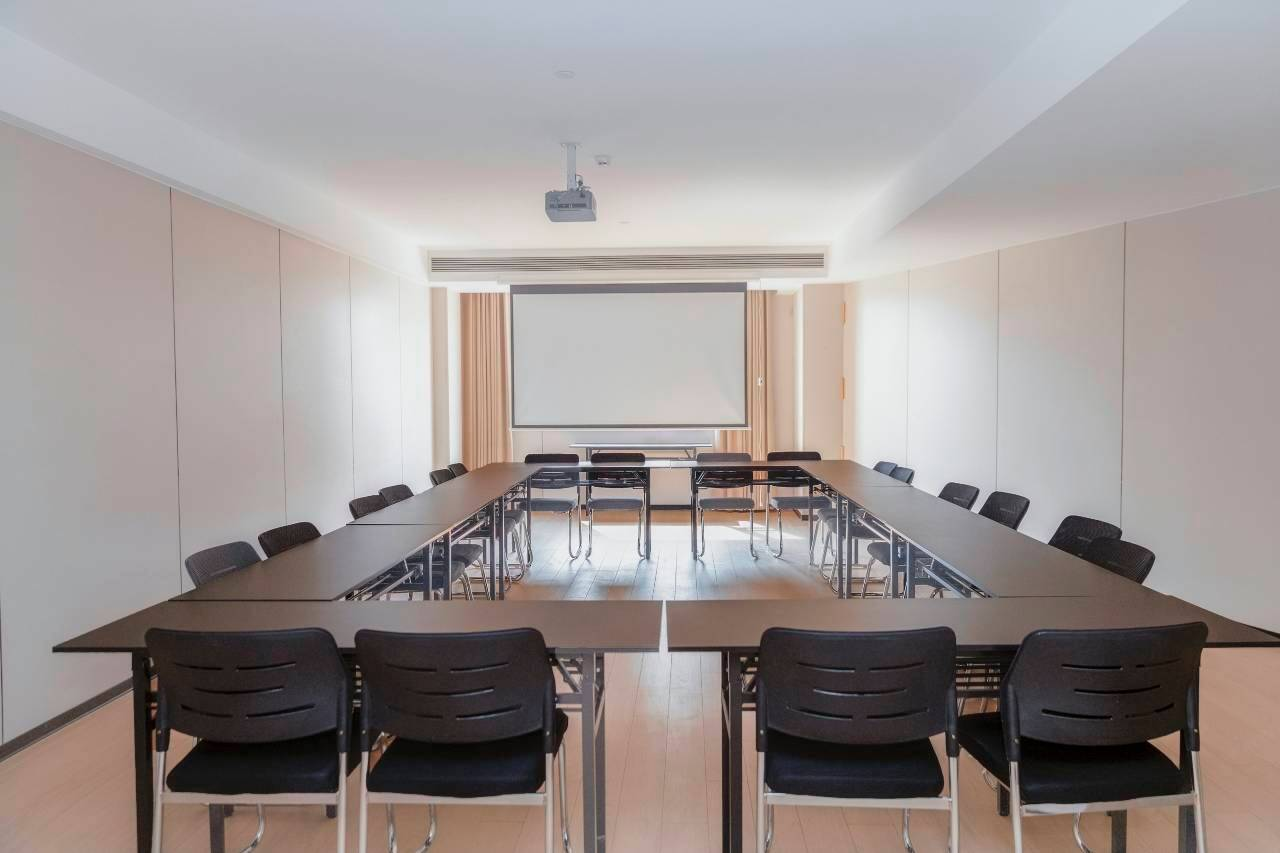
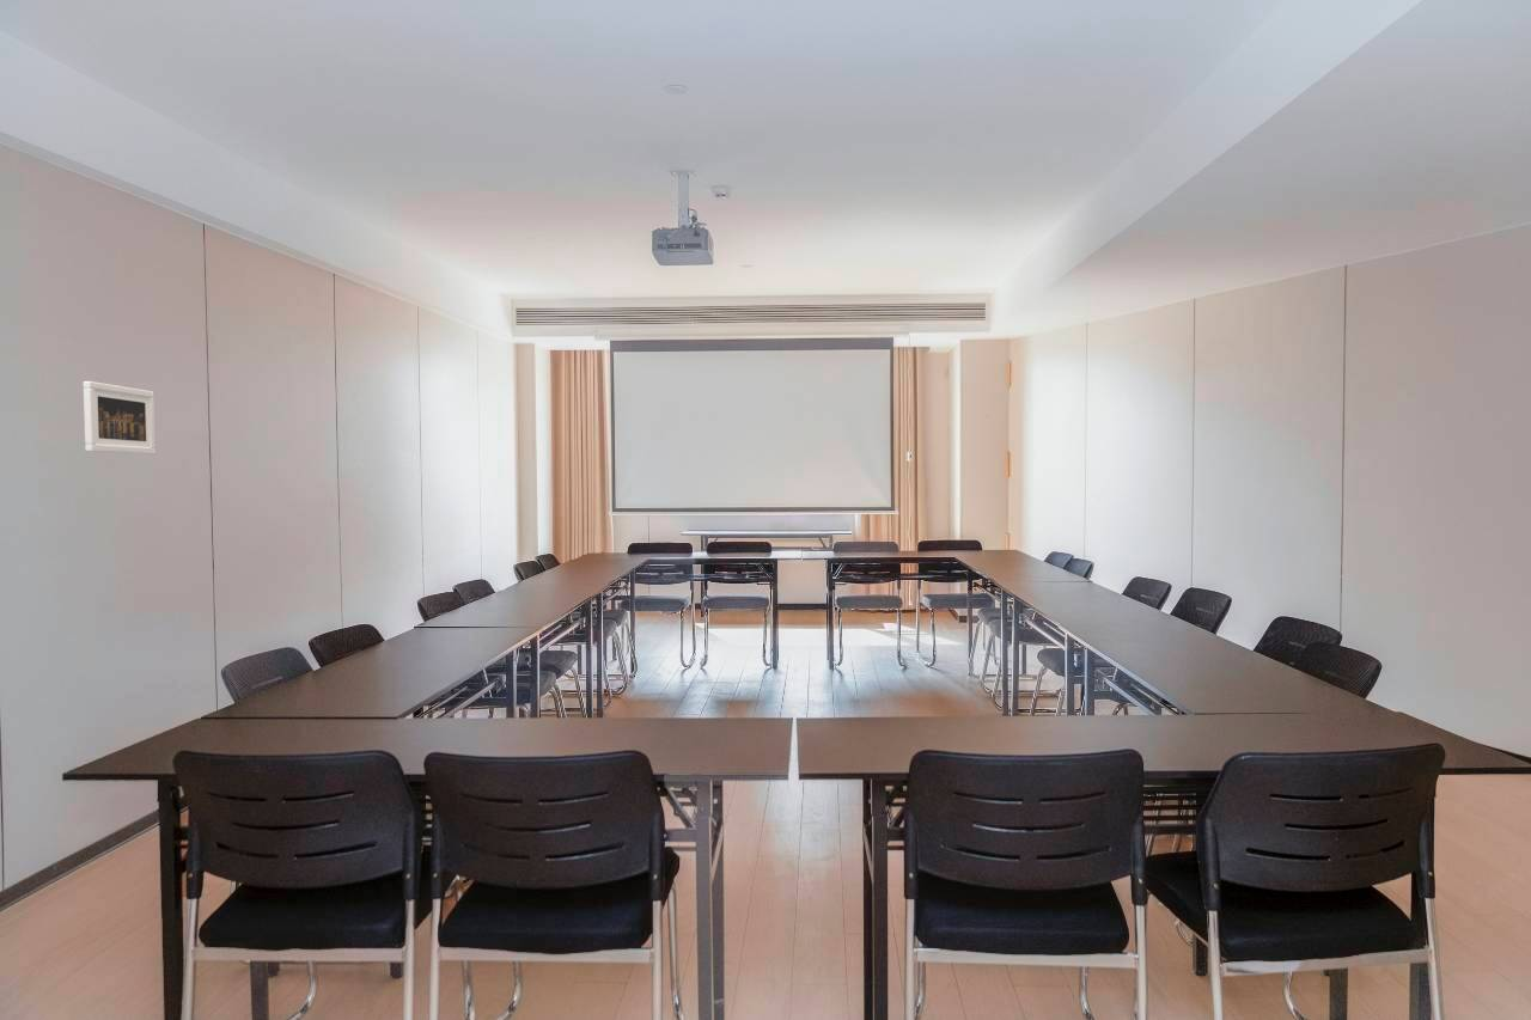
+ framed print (121, 420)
